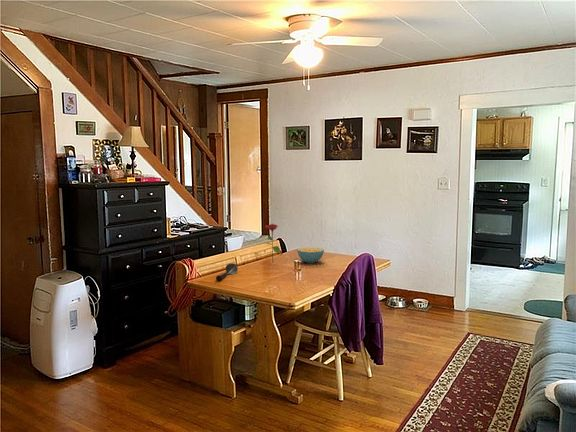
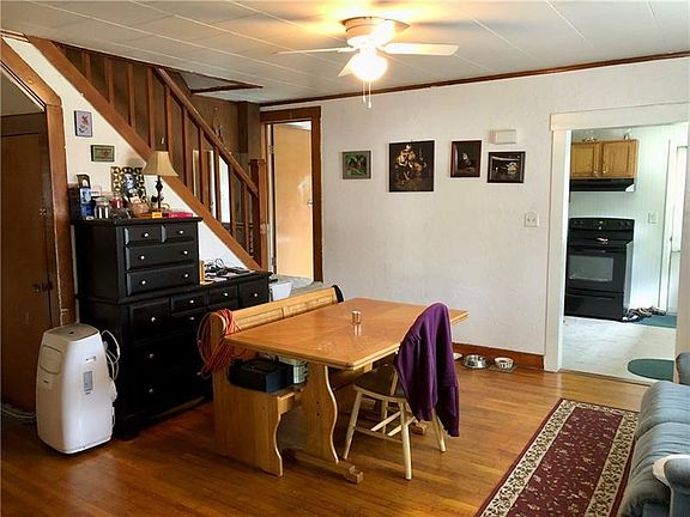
- flower (272, 243)
- spoon (227, 271)
- cereal bowl (310, 256)
